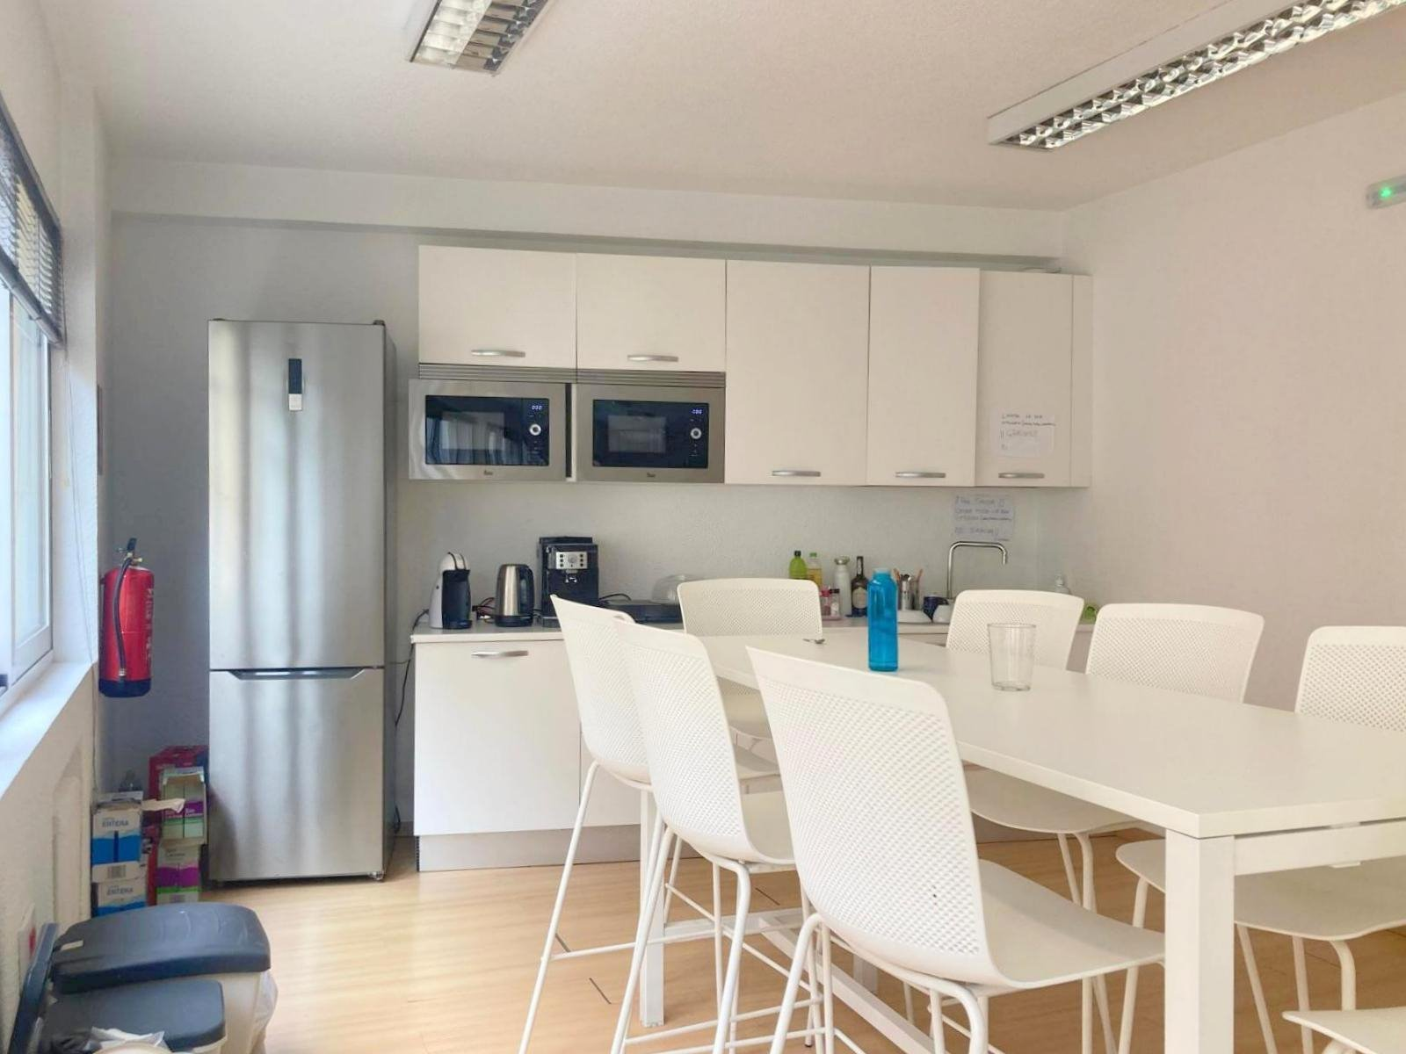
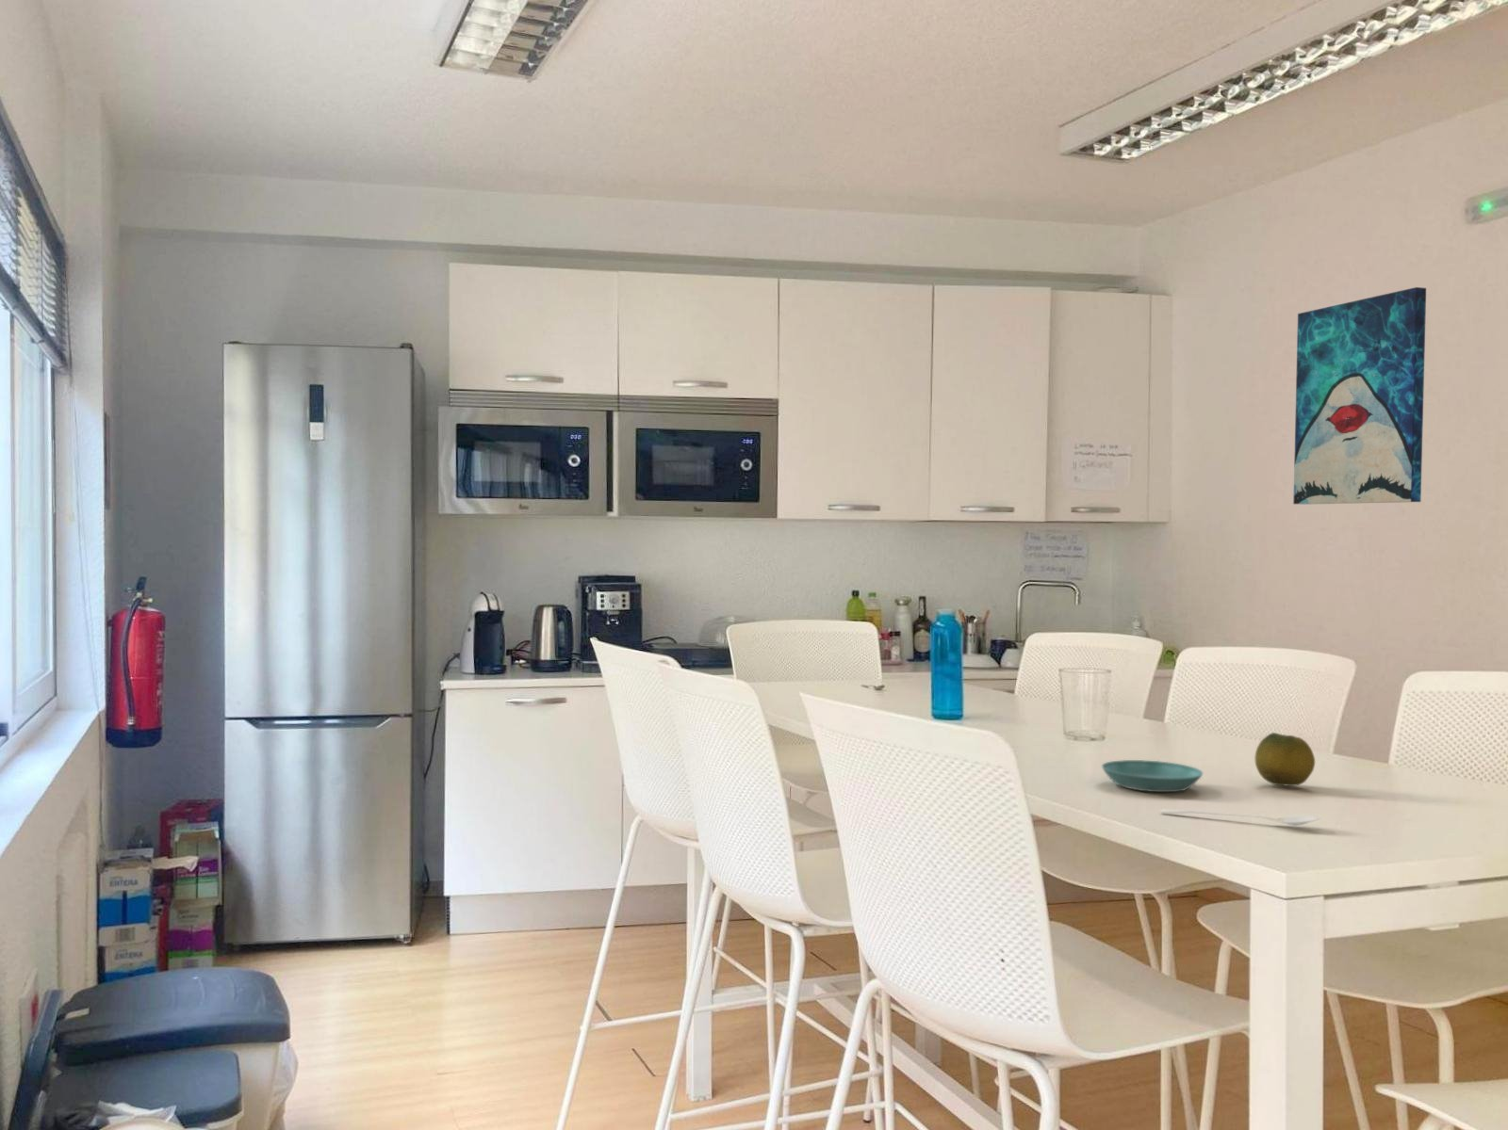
+ fruit (1285, 758)
+ wall art (1355, 402)
+ saucer (1151, 776)
+ stirrer (1237, 814)
